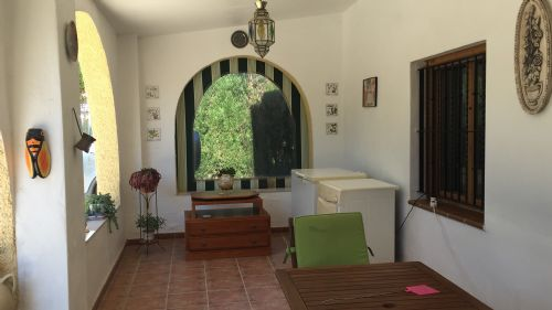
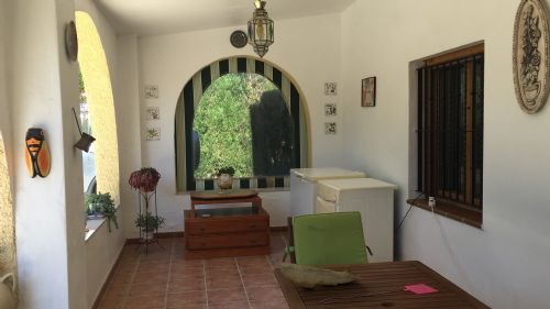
+ decorative bowl (318, 271)
